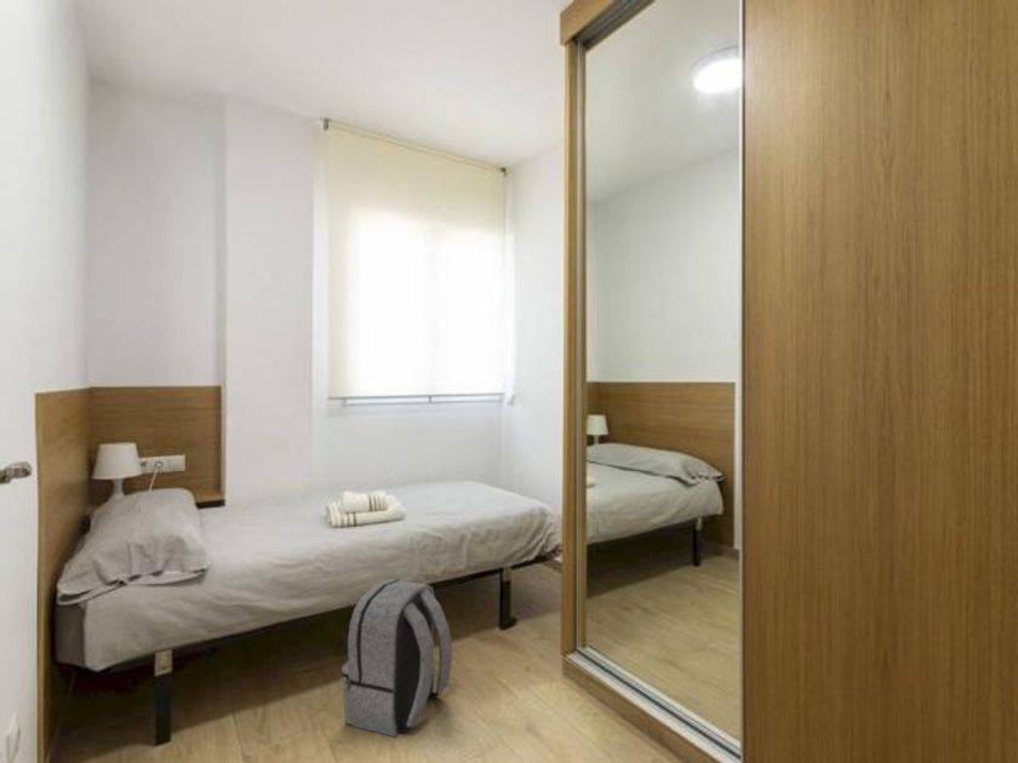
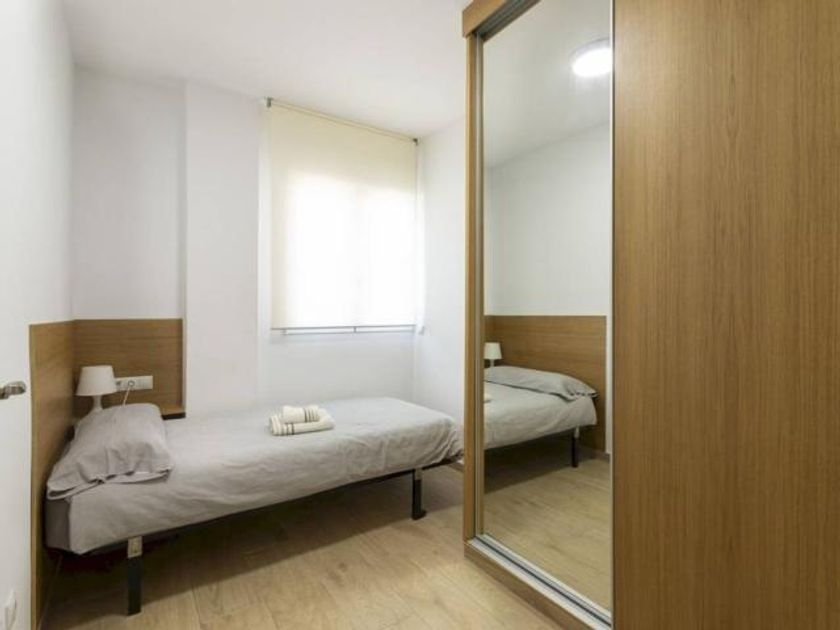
- backpack (400, 648)
